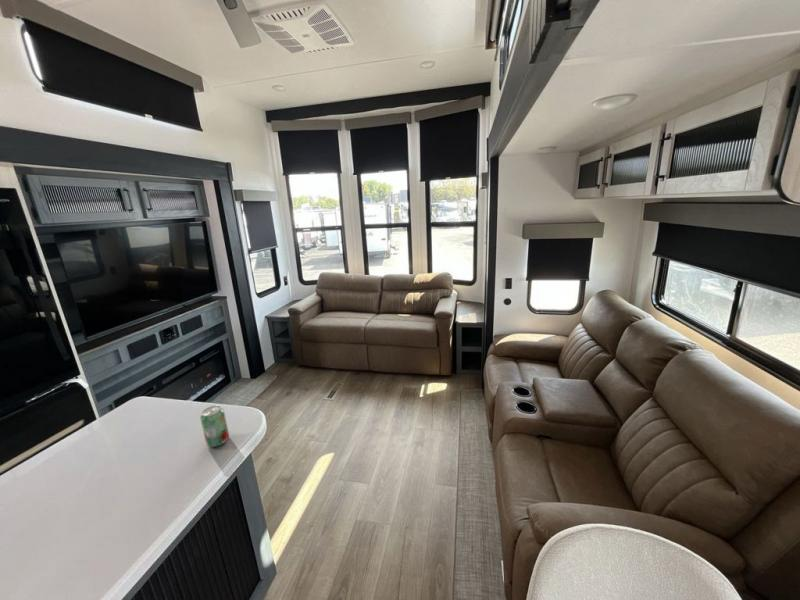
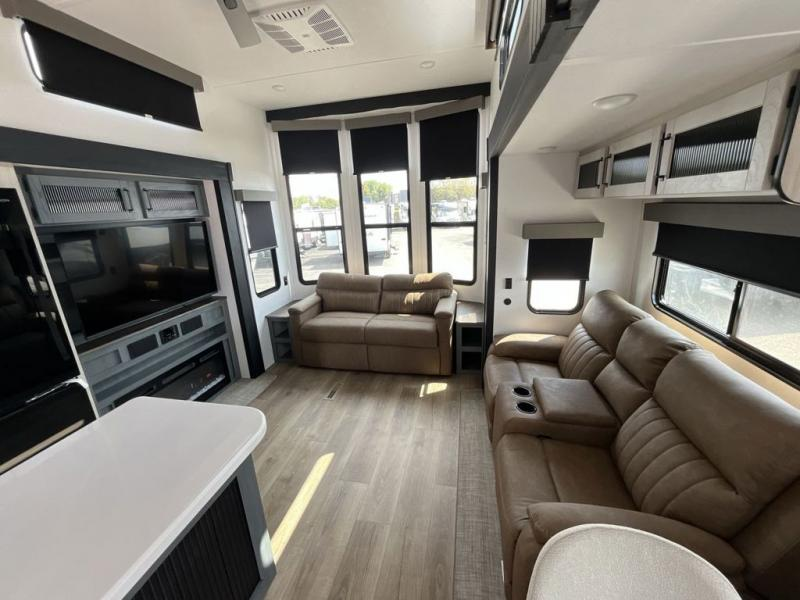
- beverage can (214, 426)
